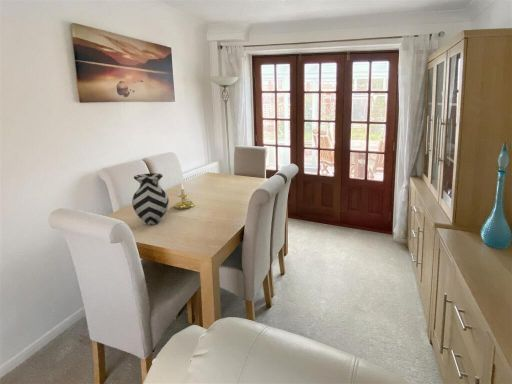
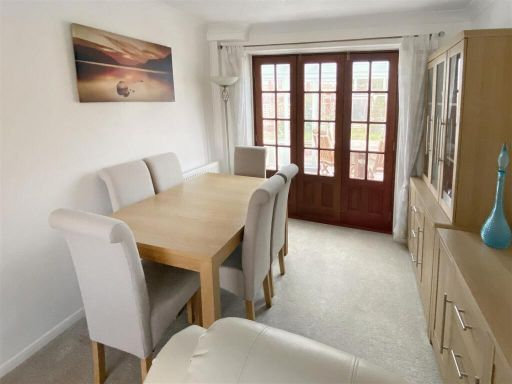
- vase (150, 199)
- candle holder (183, 194)
